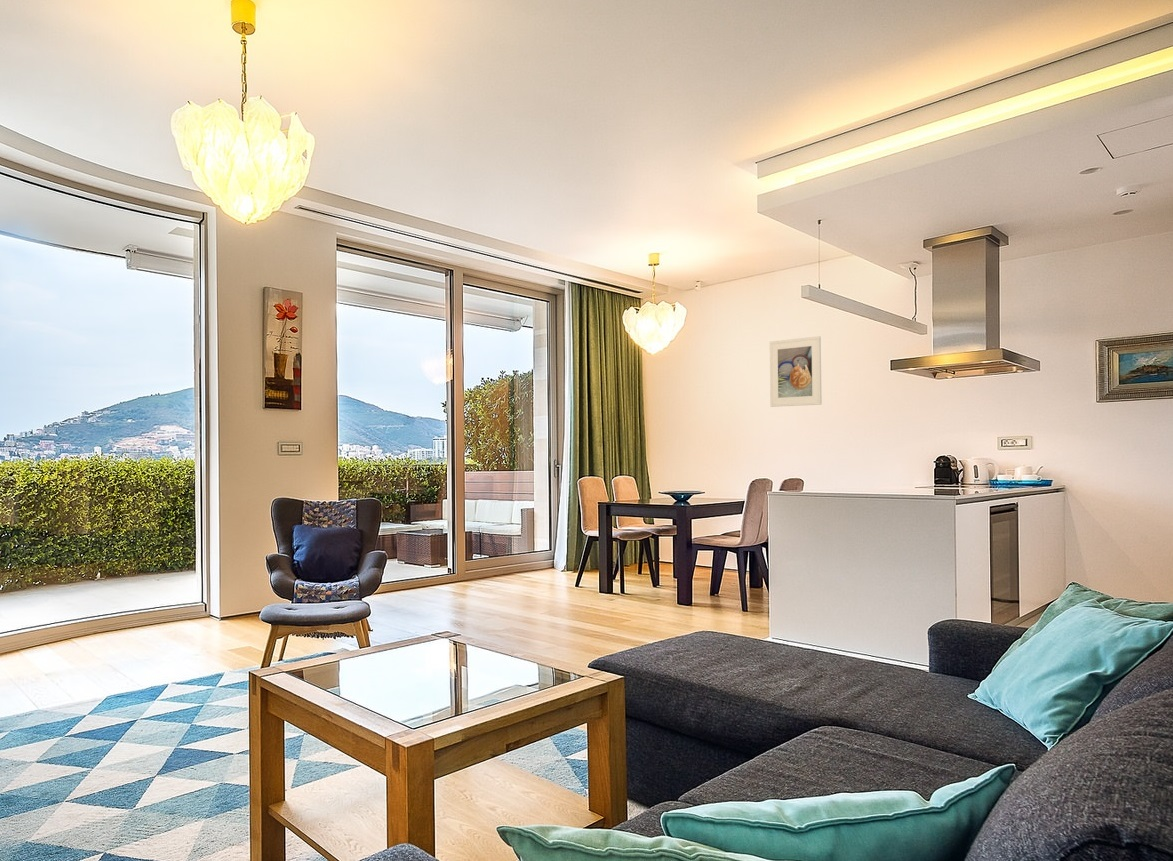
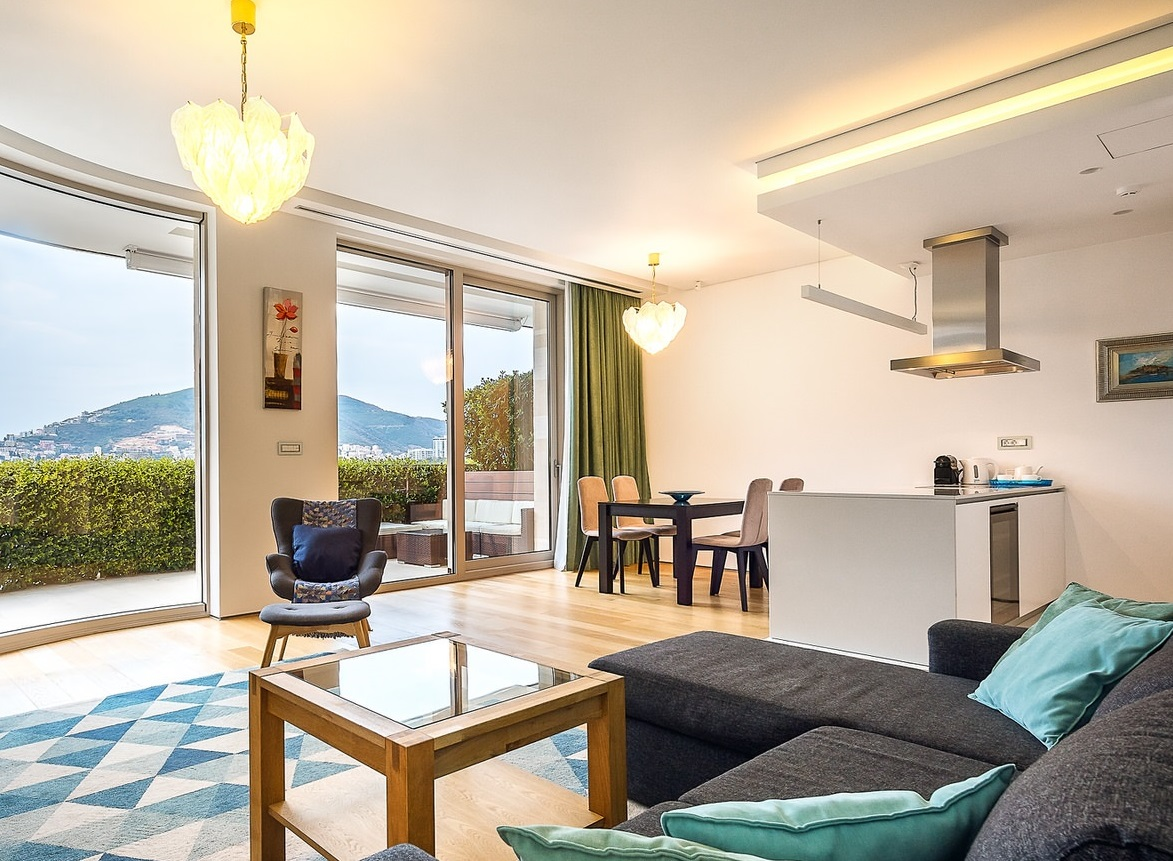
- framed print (795, 372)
